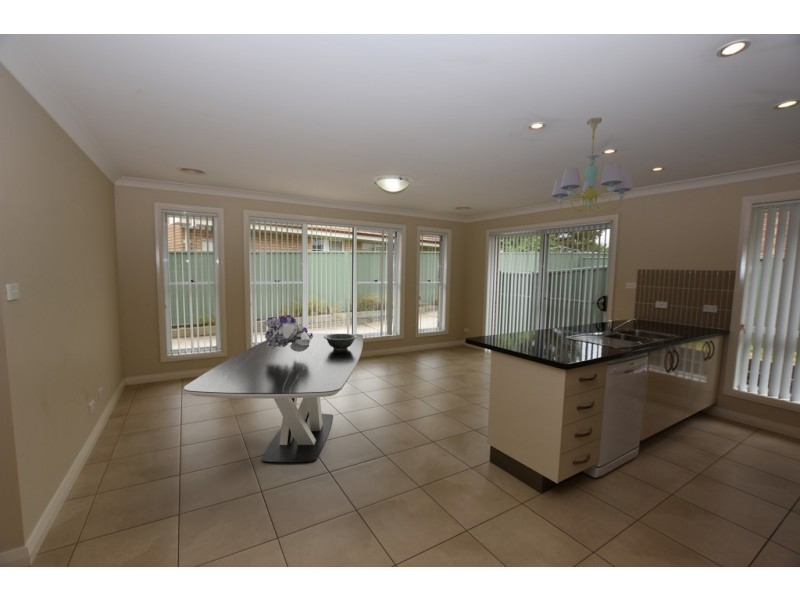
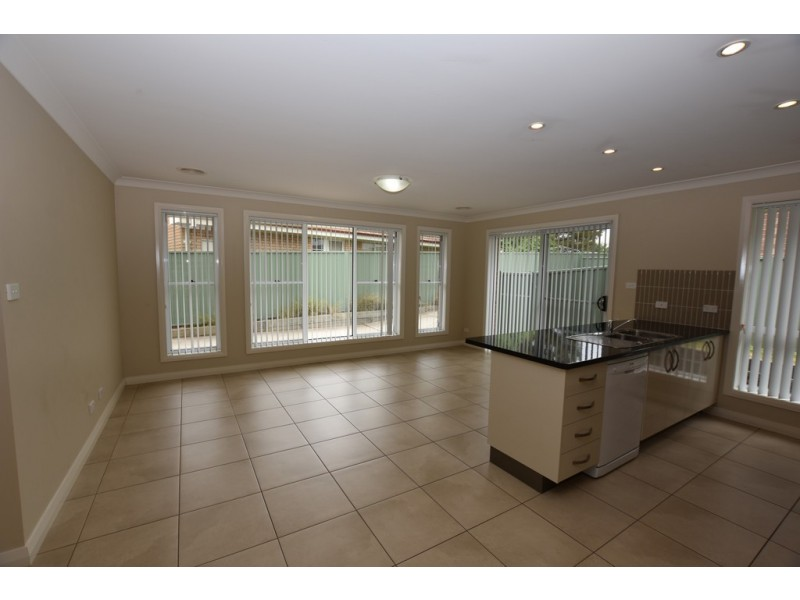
- dining table (301, 395)
- bouquet (285, 336)
- chandelier (591, 168)
- decorative bowl (340, 342)
